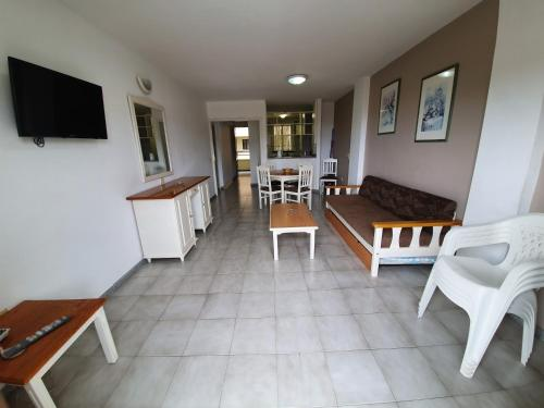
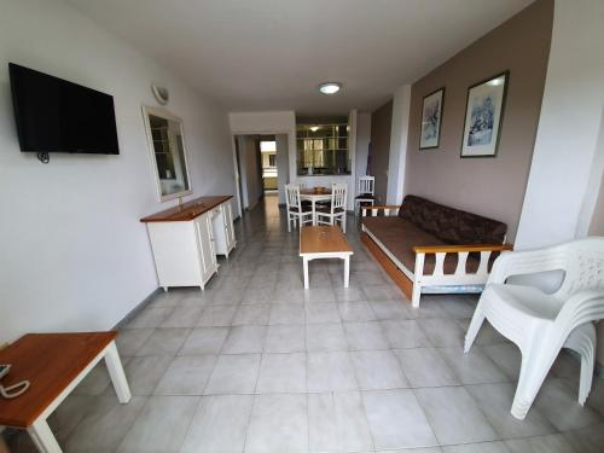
- remote control (39, 334)
